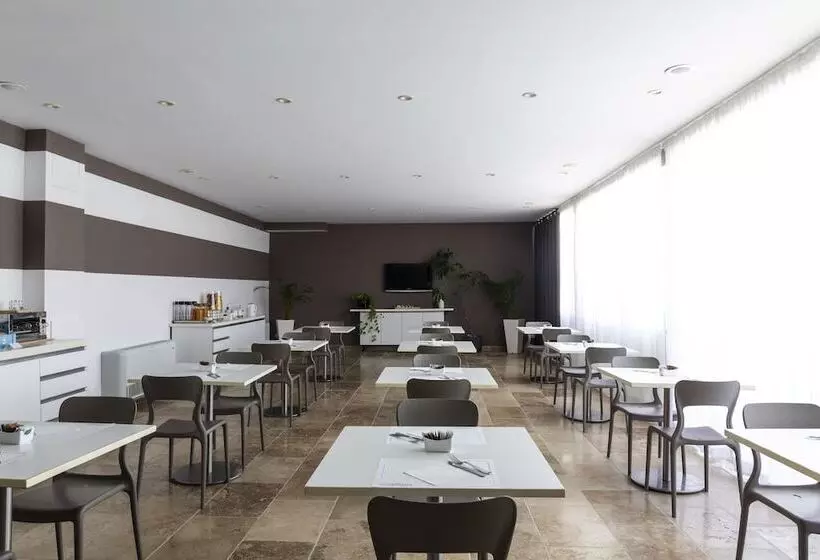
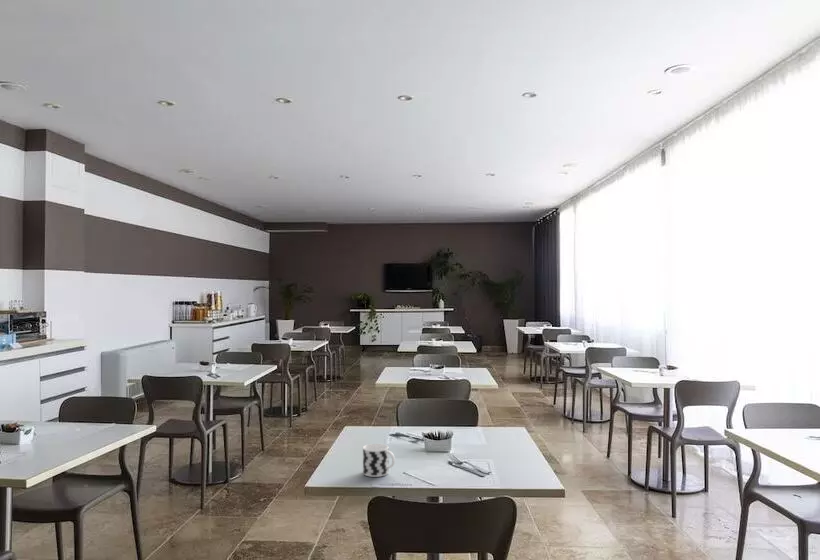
+ cup (379, 460)
